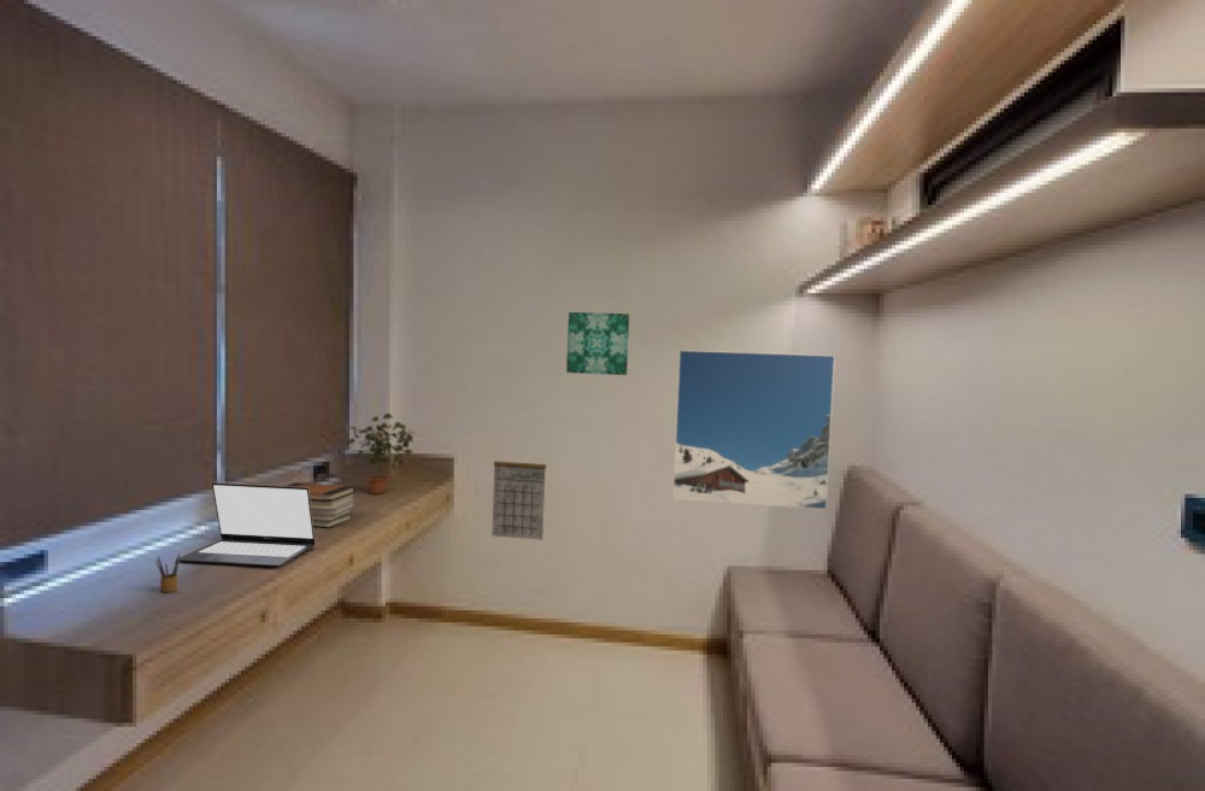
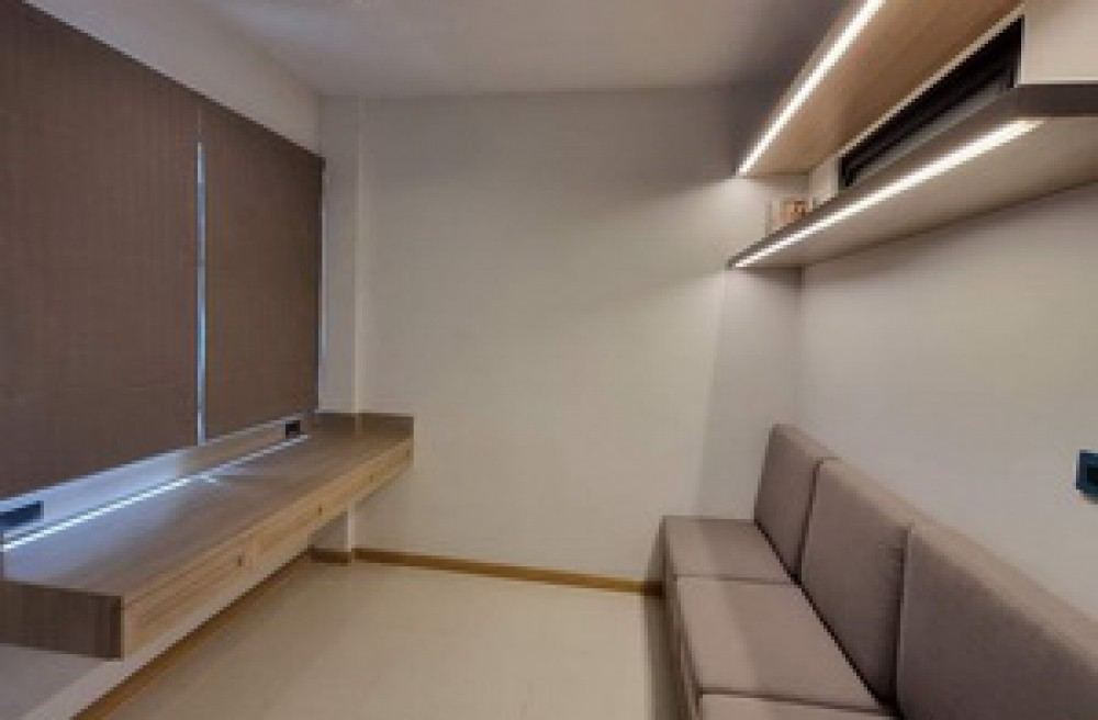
- calendar (518, 491)
- laptop (249, 521)
- potted plant (378, 452)
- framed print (751, 428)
- pencil box (167, 573)
- book stack (313, 504)
- wall art (598, 344)
